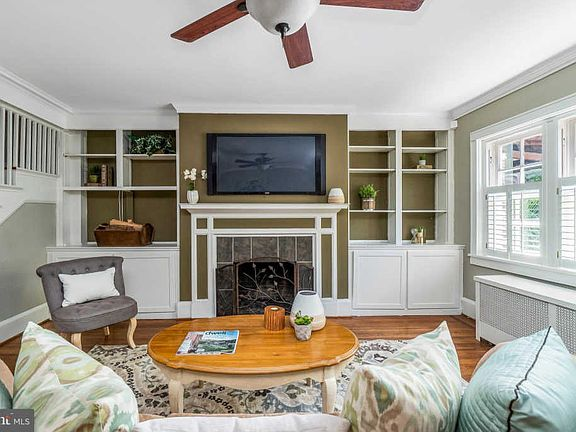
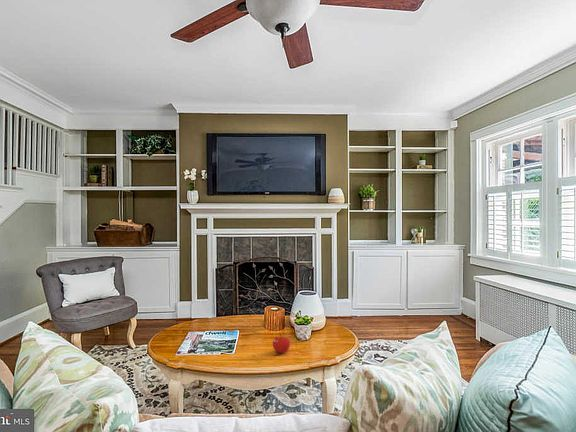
+ fruit (281, 343)
